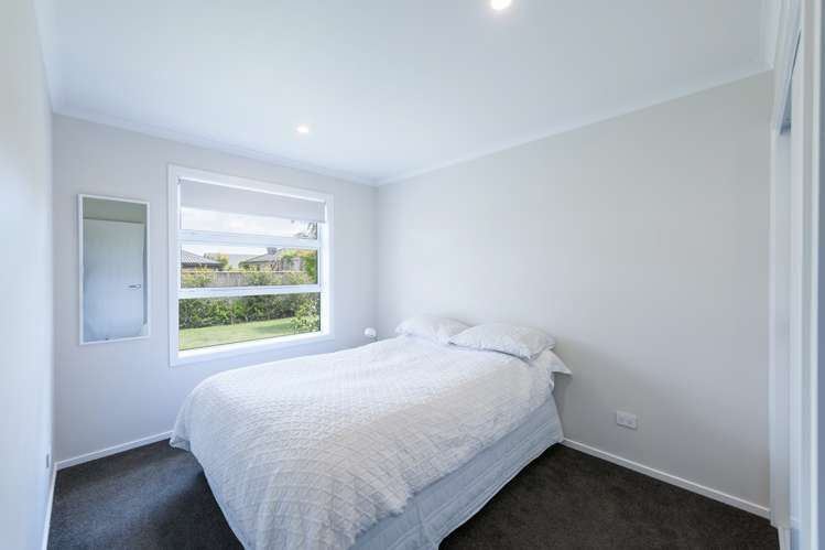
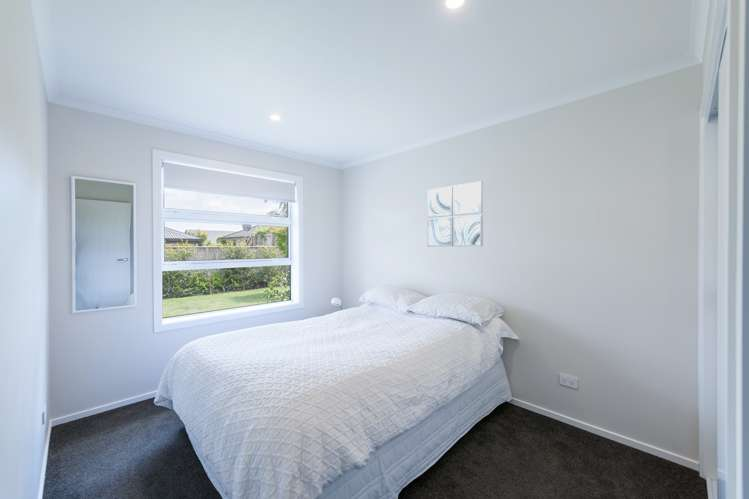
+ wall art (452, 215)
